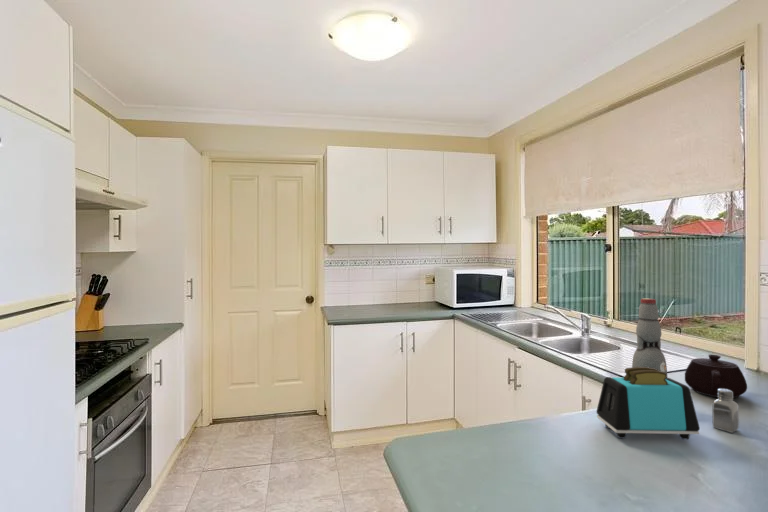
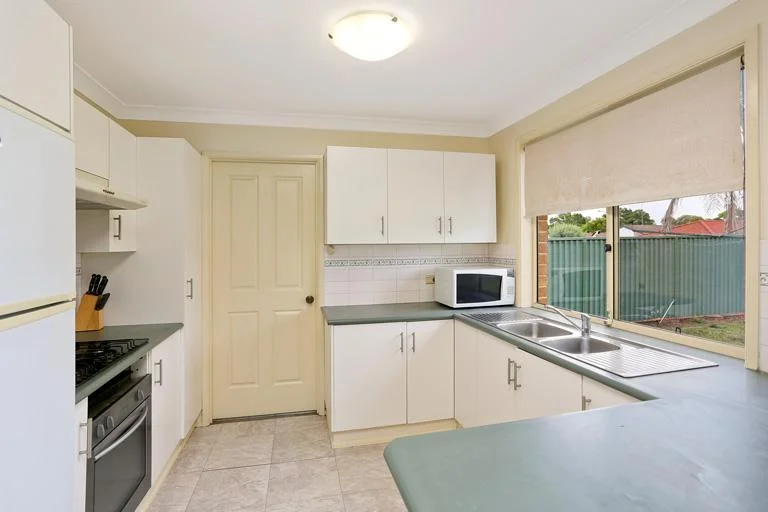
- saltshaker (725, 409)
- teapot (714, 373)
- toaster (645, 400)
- bottle (649, 351)
